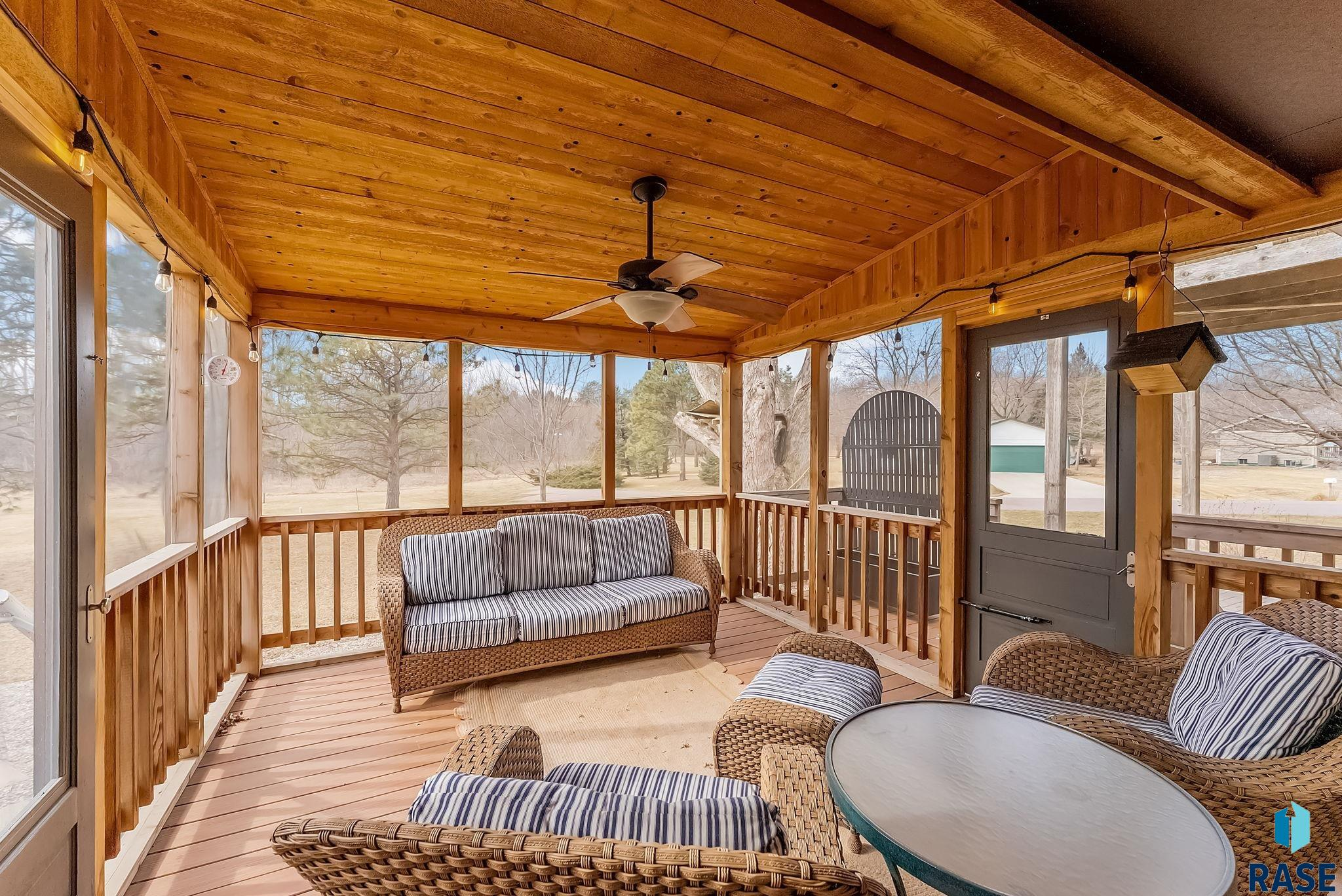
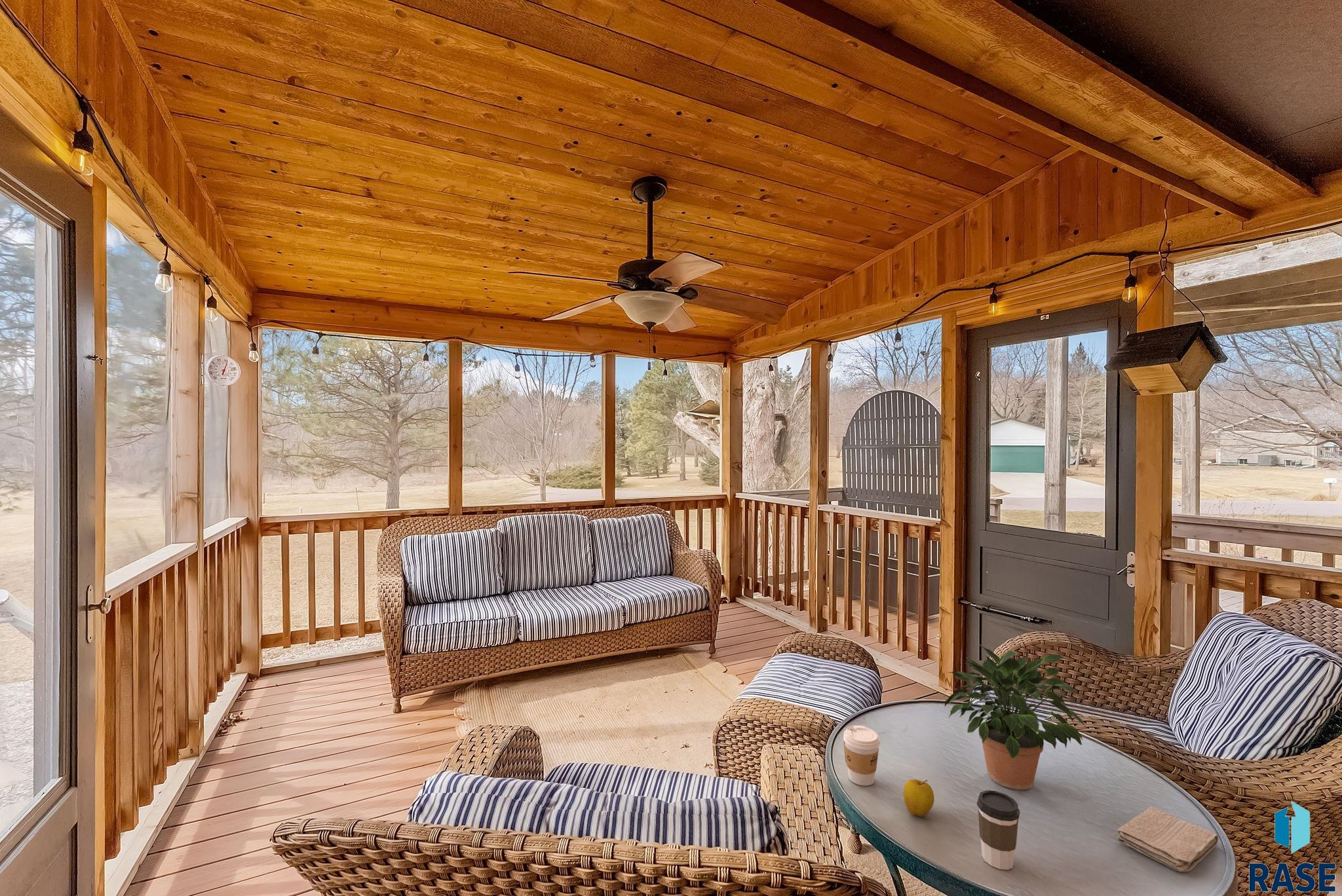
+ apple (918, 796)
+ coffee cup (997, 830)
+ washcloth (1166, 836)
+ potted plant (1014, 706)
+ coffee cup (861, 755)
